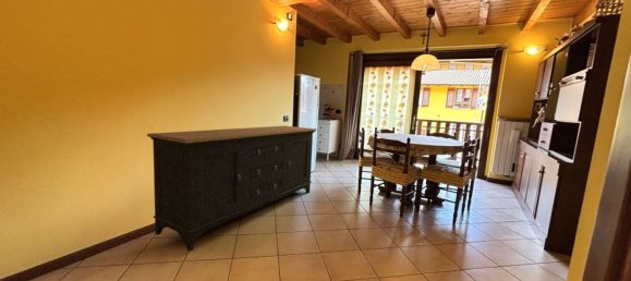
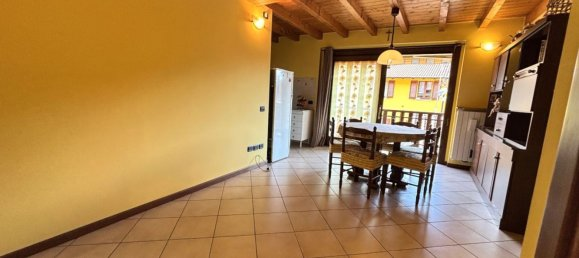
- sideboard (251, 170)
